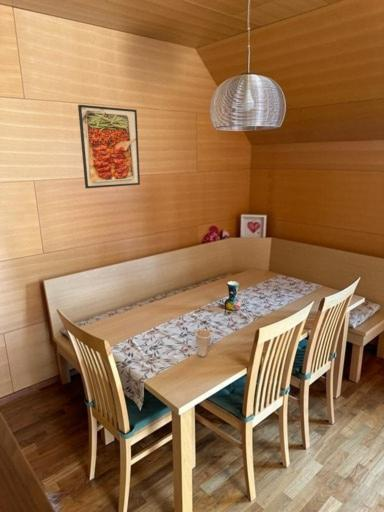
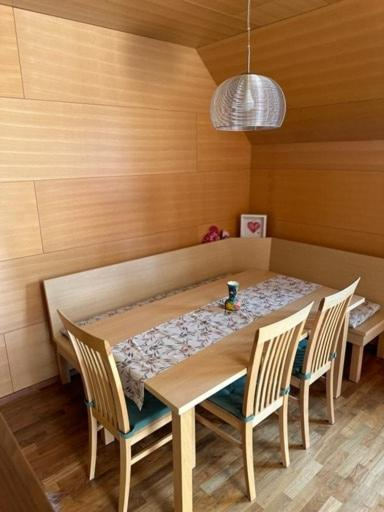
- cup (203, 343)
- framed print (111, 148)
